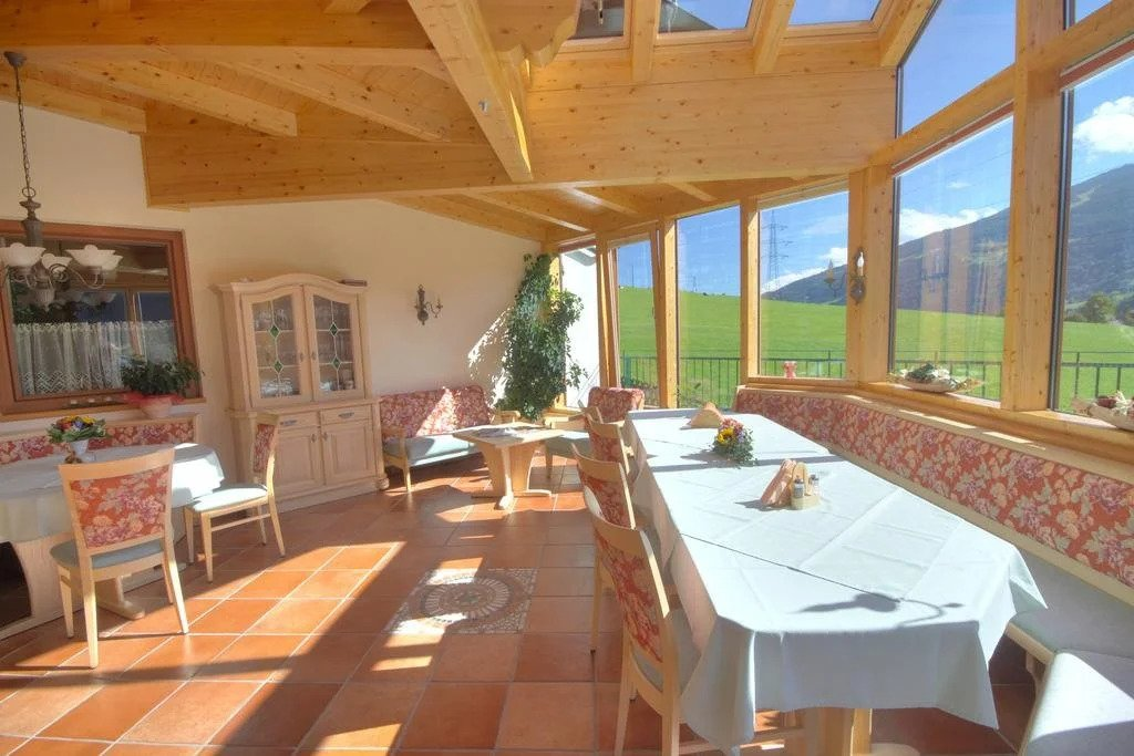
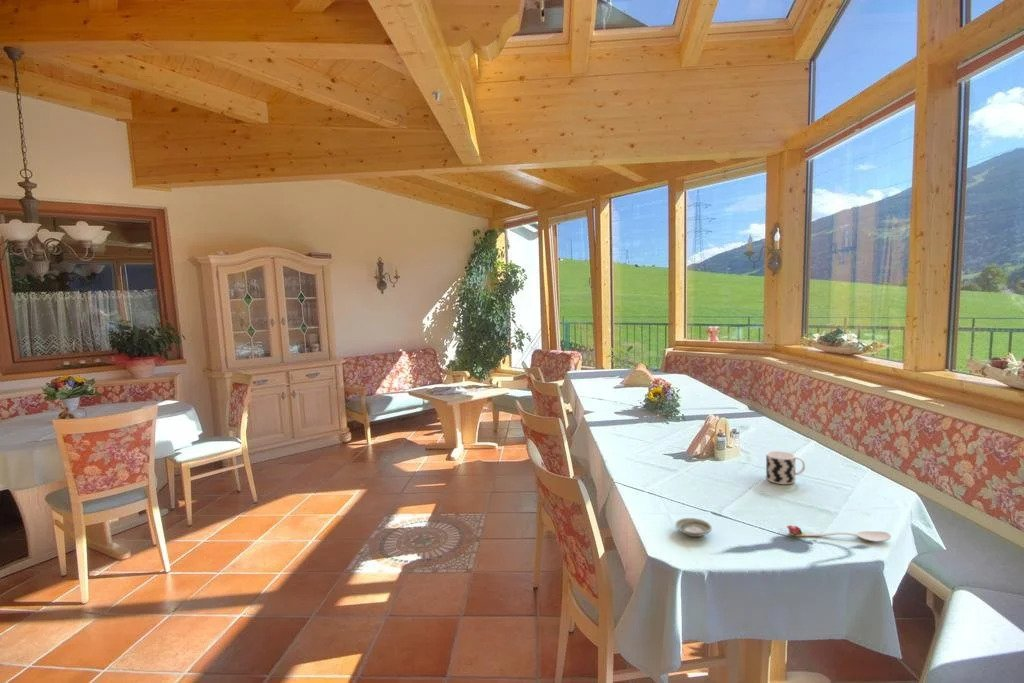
+ saucer (693, 529)
+ spoon (837, 532)
+ cup (785, 467)
